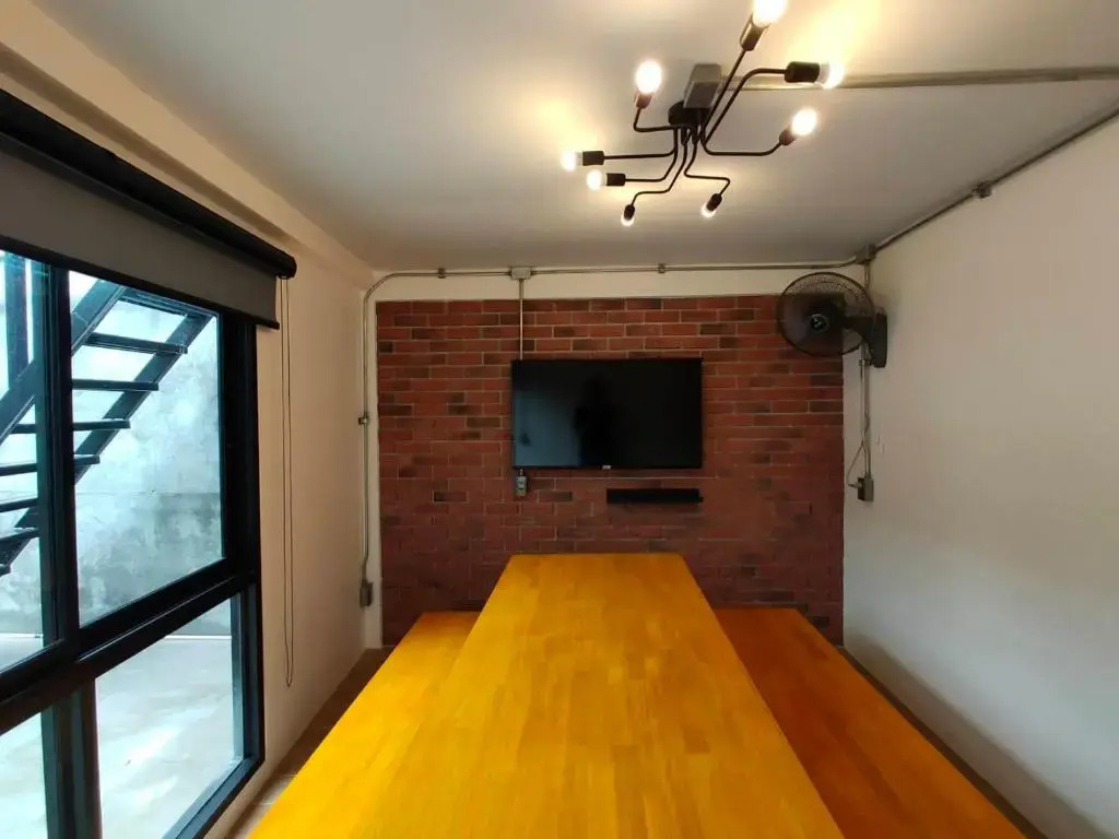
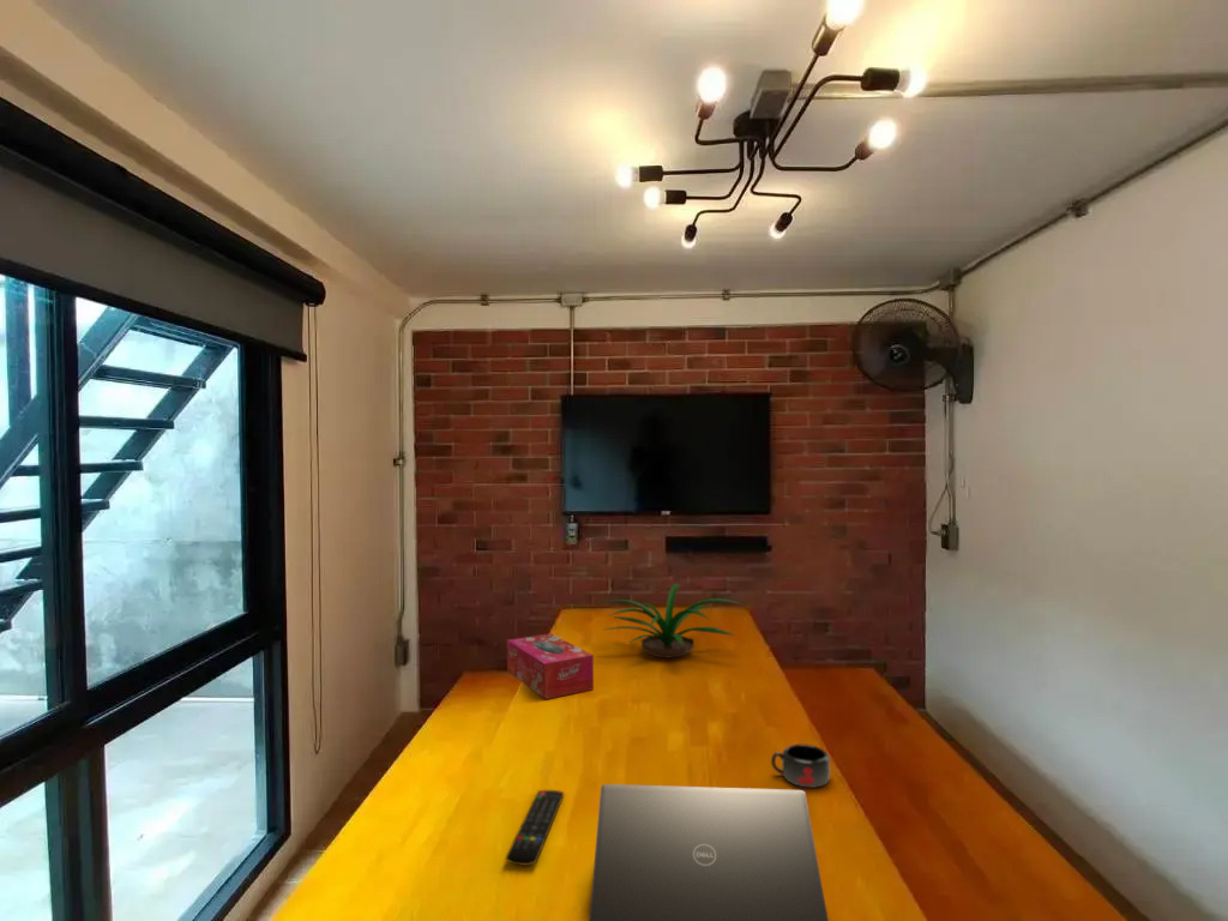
+ remote control (537, 824)
+ plant (675, 622)
+ laptop (704, 848)
+ tissue box (548, 663)
+ mug (800, 764)
